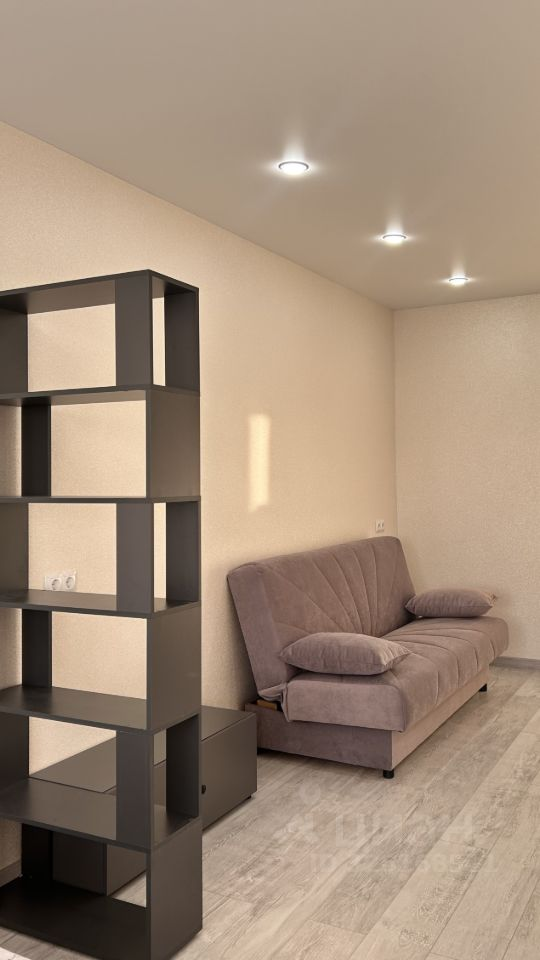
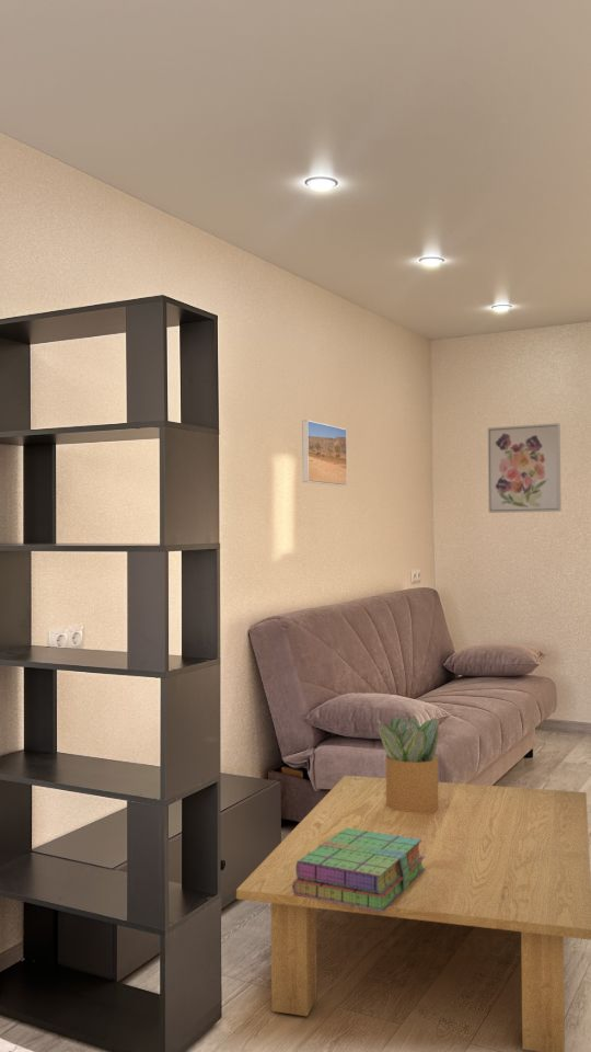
+ coffee table (438, 889)
+ potted plant (407, 761)
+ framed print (325, 454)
+ stack of books (360, 865)
+ wall art (523, 468)
